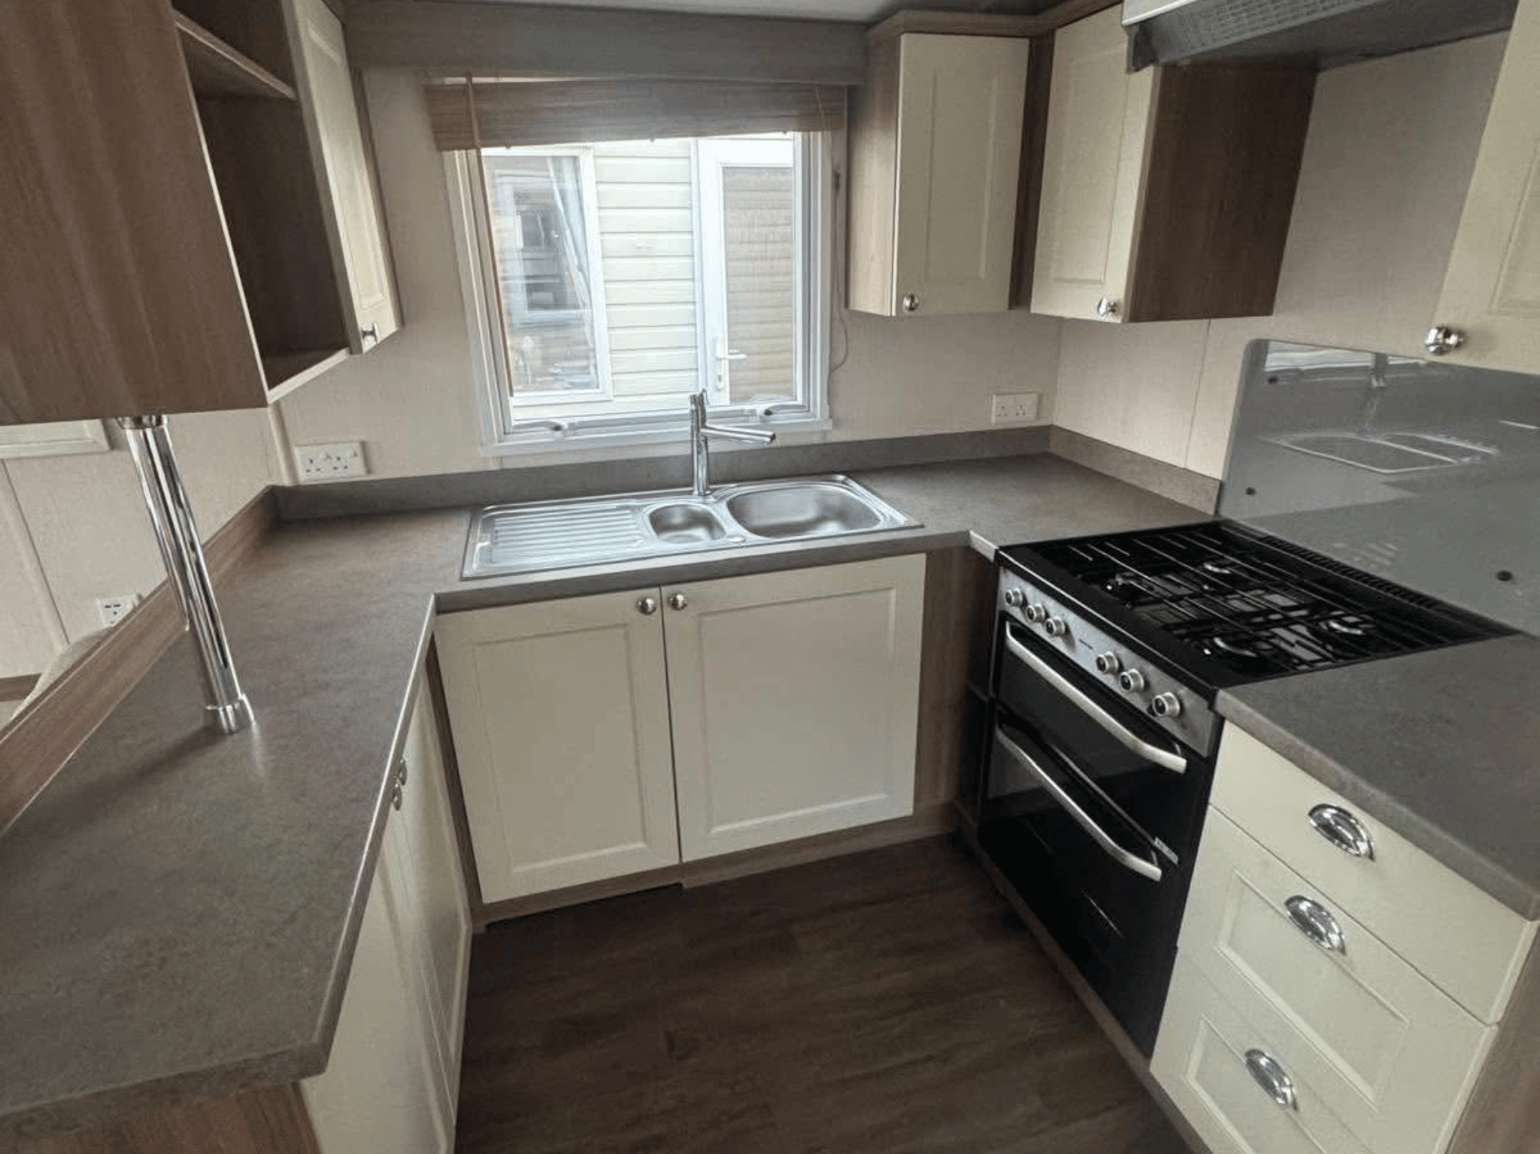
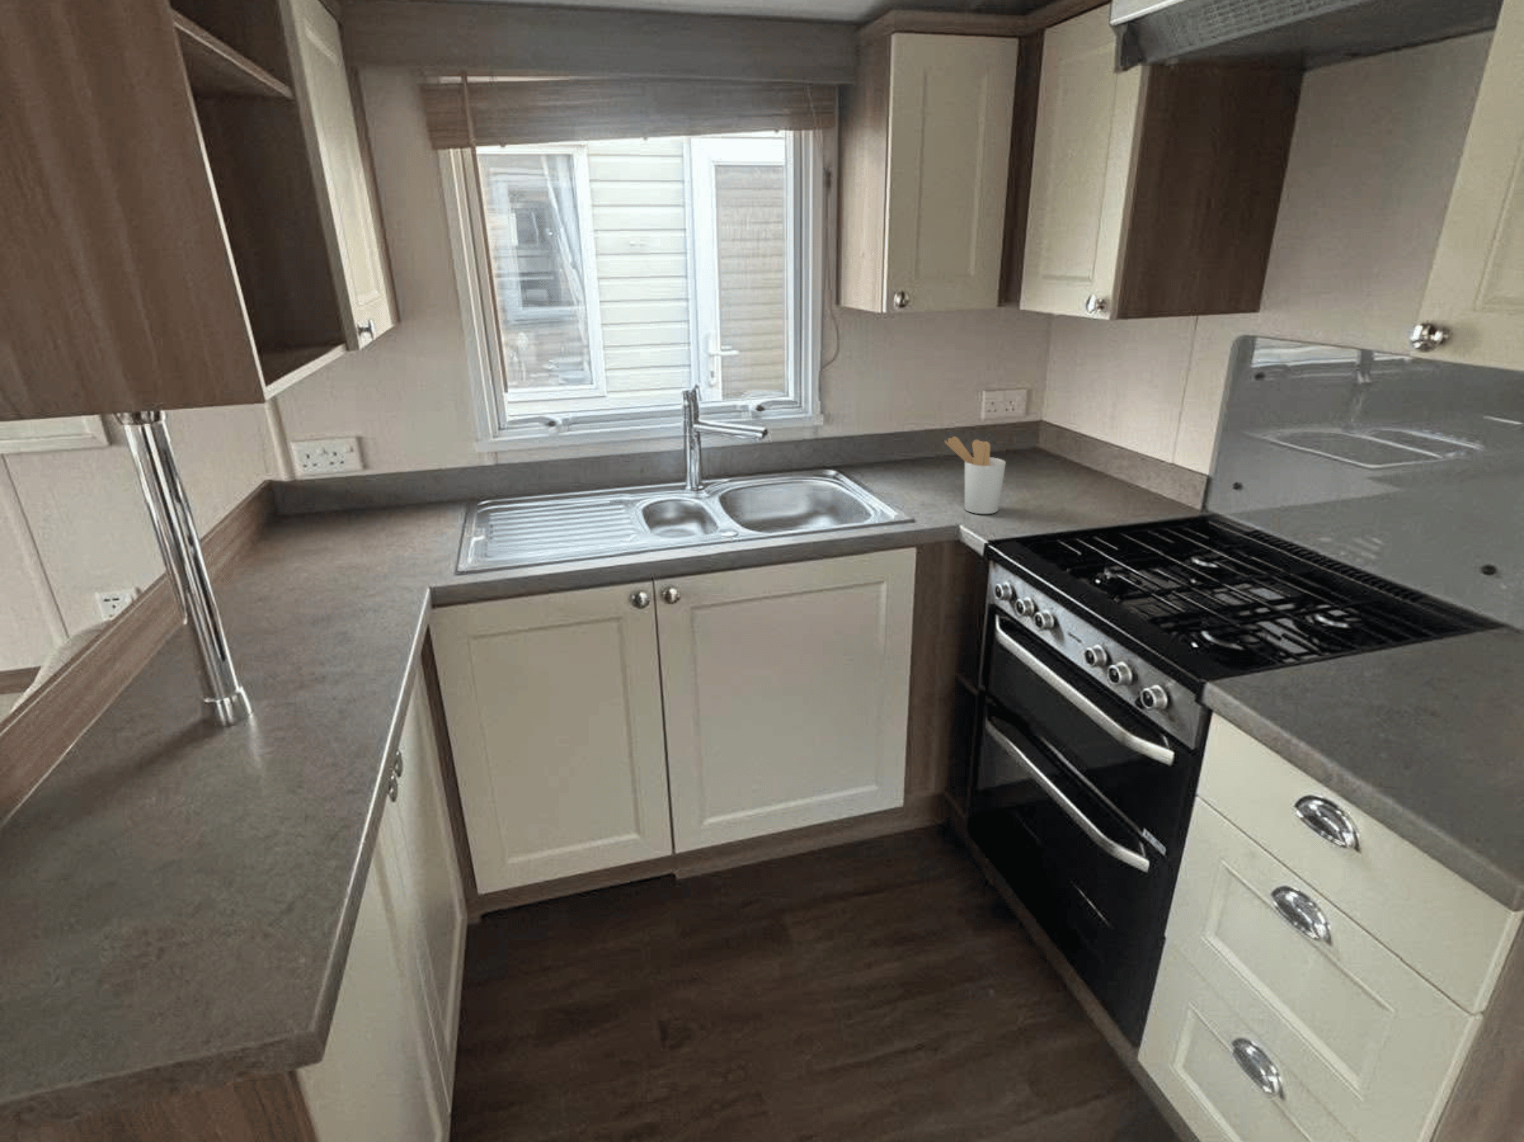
+ utensil holder (973, 473)
